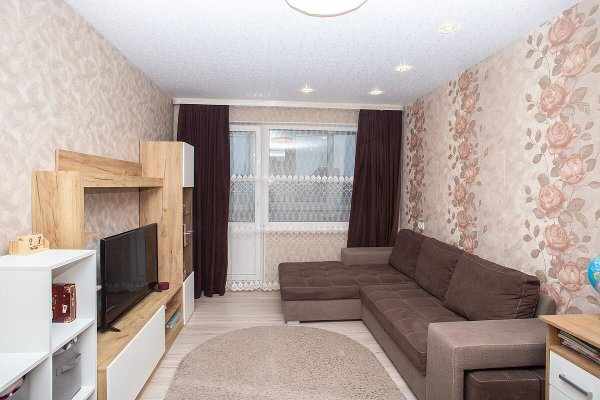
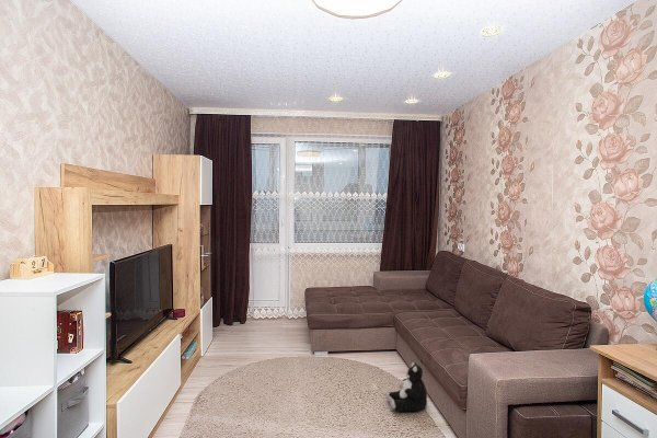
+ plush toy (407, 384)
